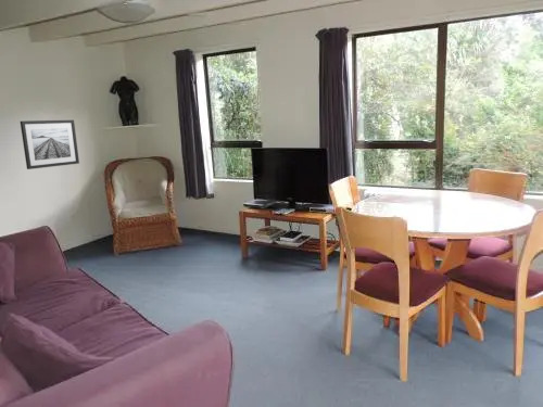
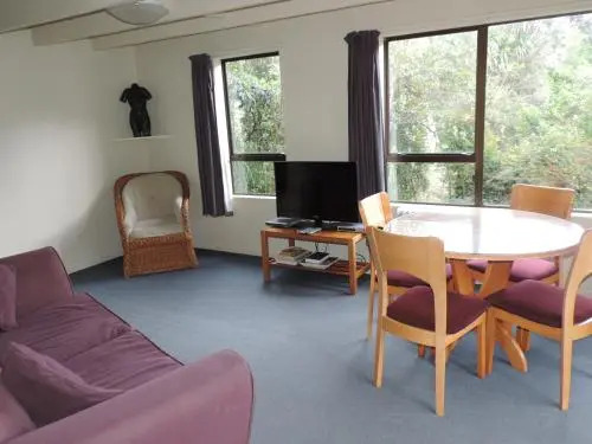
- wall art (51, 143)
